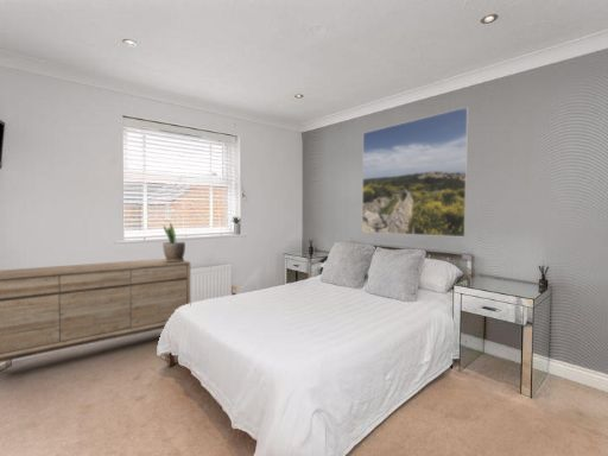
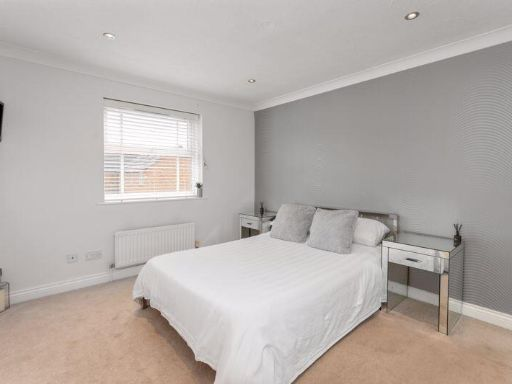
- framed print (407, 178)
- potted plant (173, 241)
- sideboard (94, 309)
